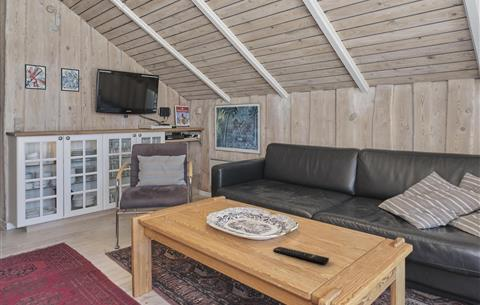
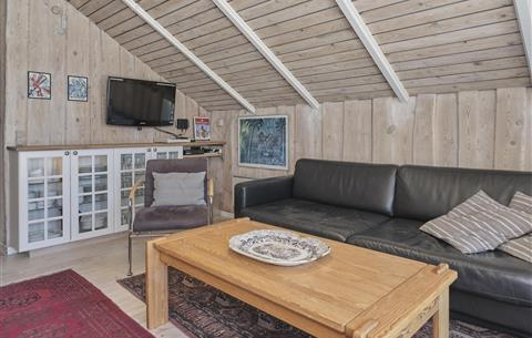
- remote control (299, 254)
